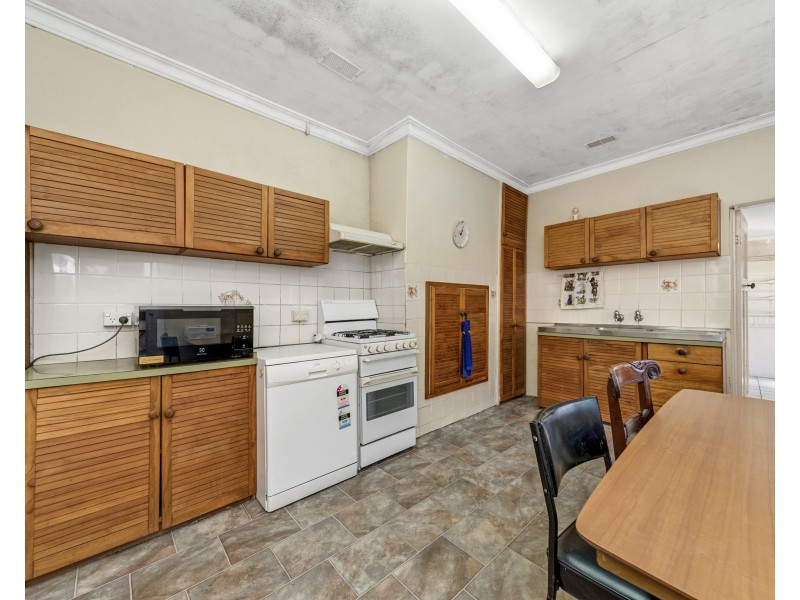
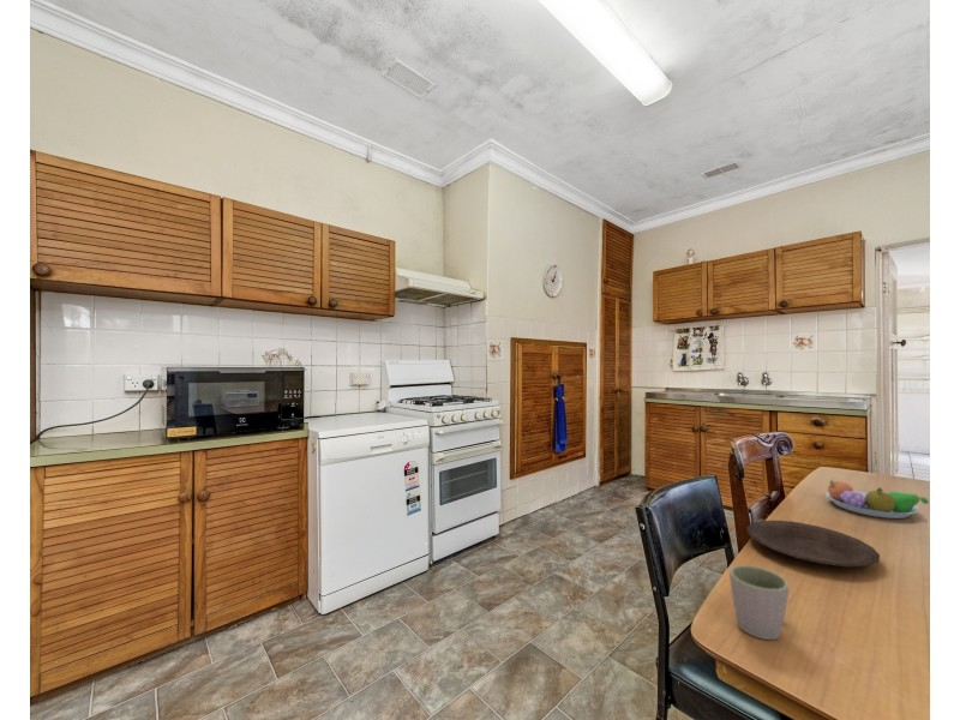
+ fruit bowl (872, 494)
+ mug (762, 599)
+ plate (808, 545)
